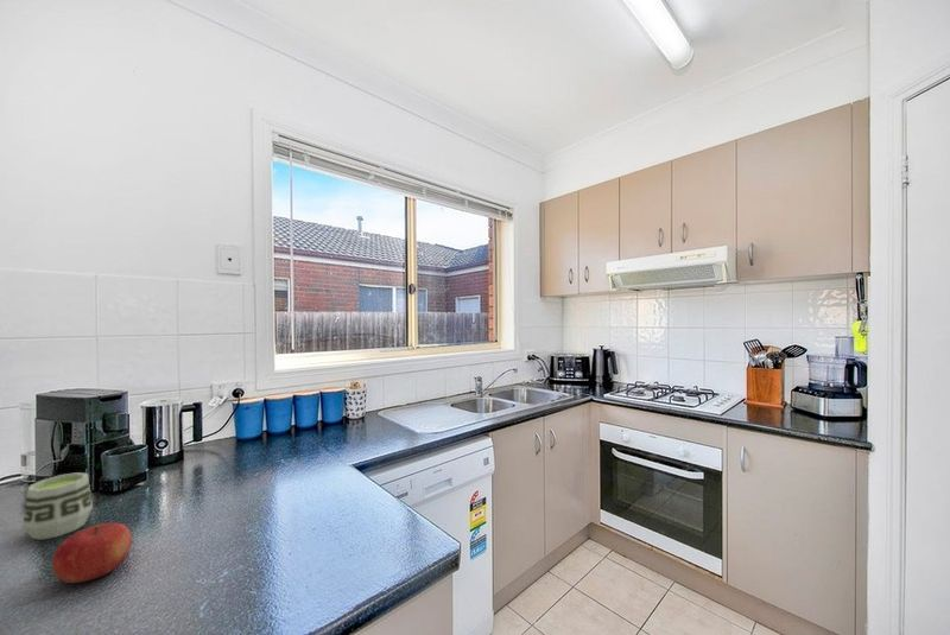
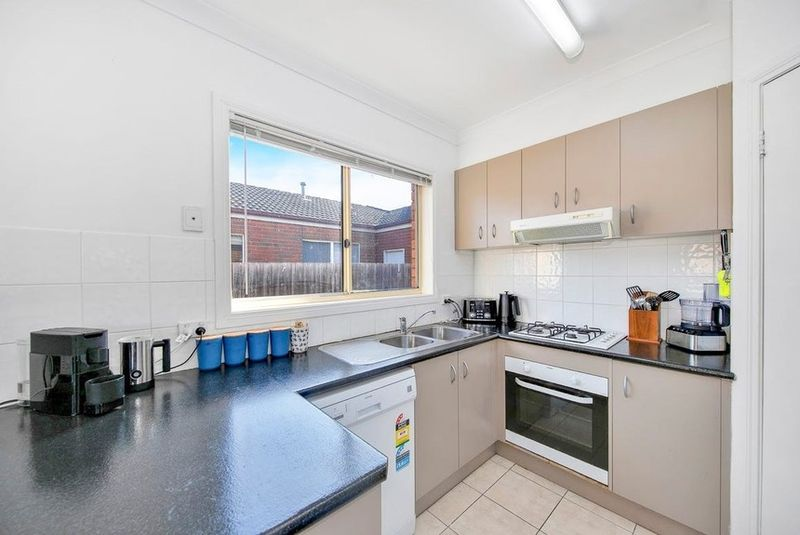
- cup (59, 504)
- fruit (94, 548)
